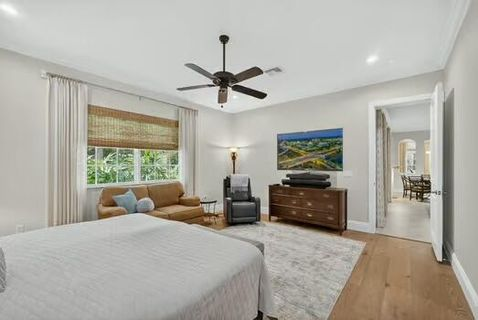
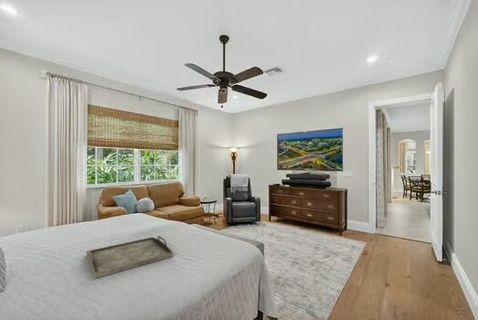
+ serving tray (129, 250)
